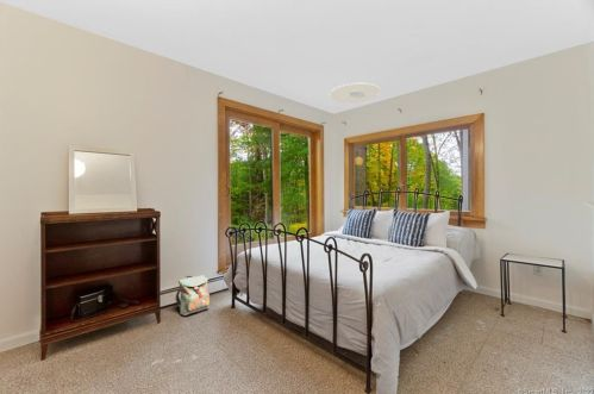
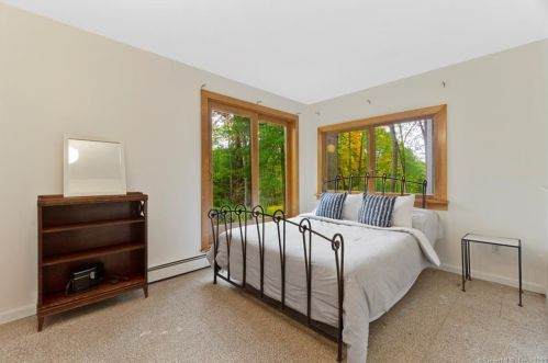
- backpack (192, 292)
- ceiling light (354, 90)
